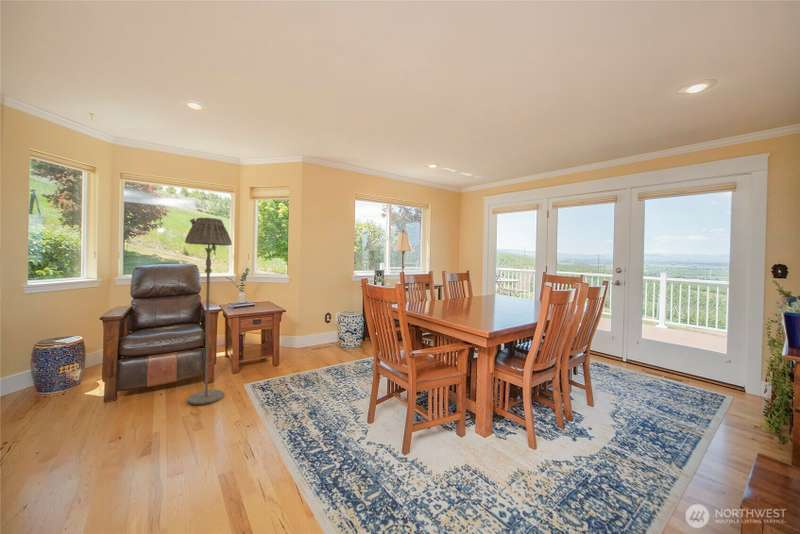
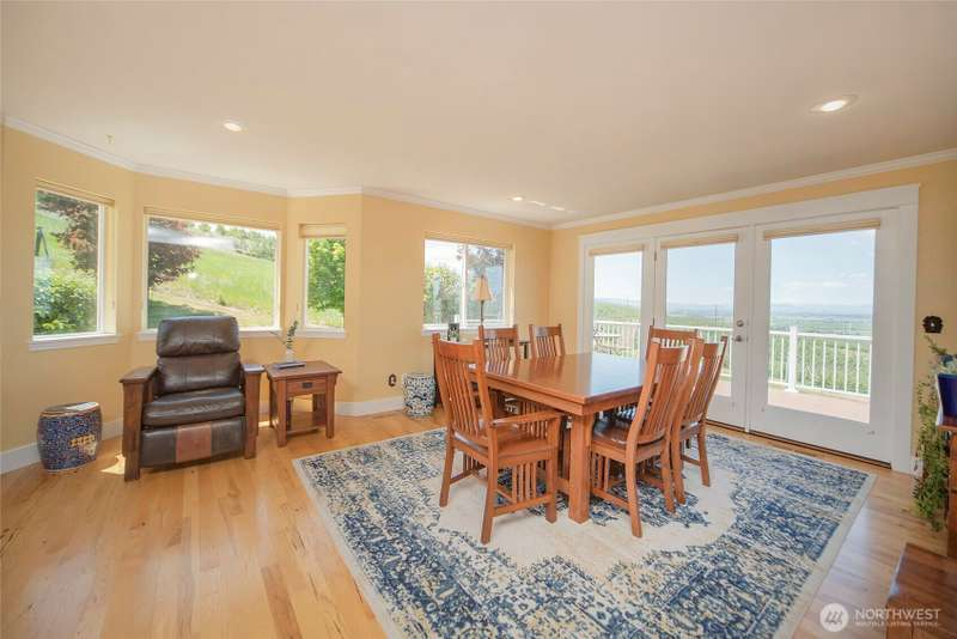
- floor lamp (208, 308)
